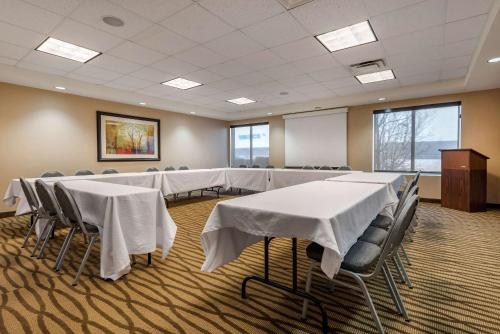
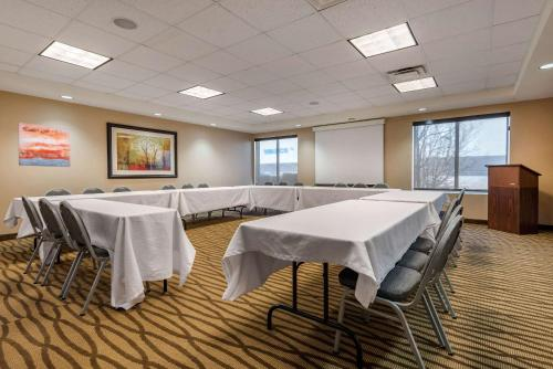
+ wall art (45, 146)
